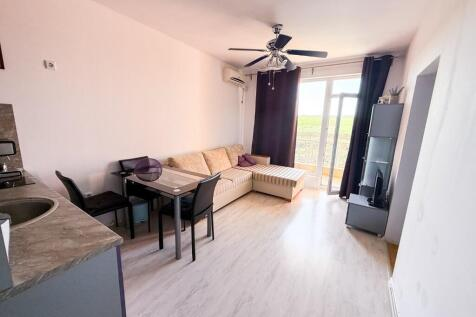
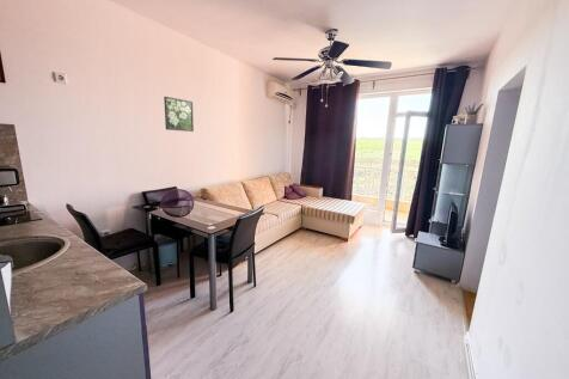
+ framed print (179, 115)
